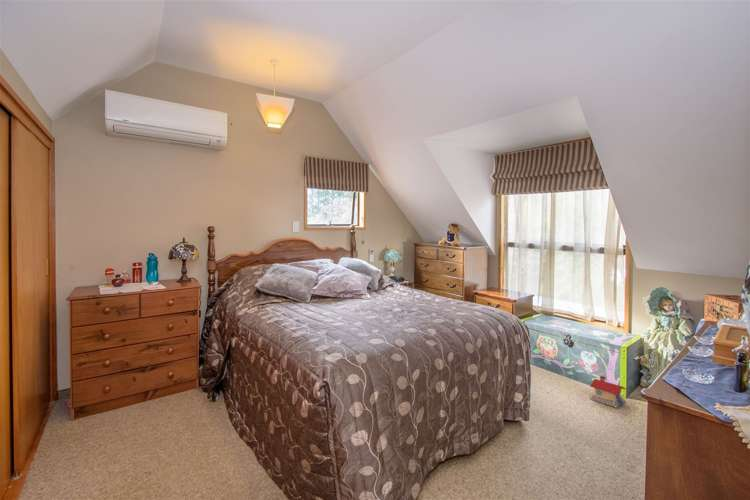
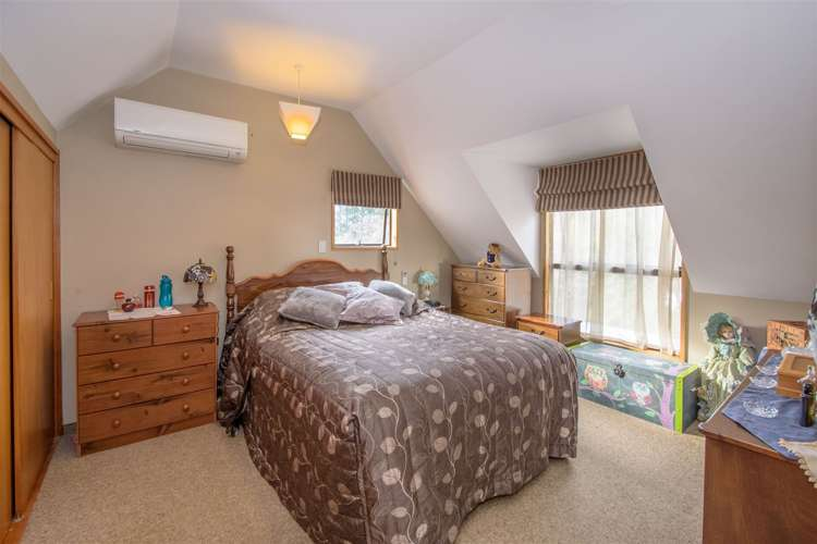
- toy house (607, 390)
